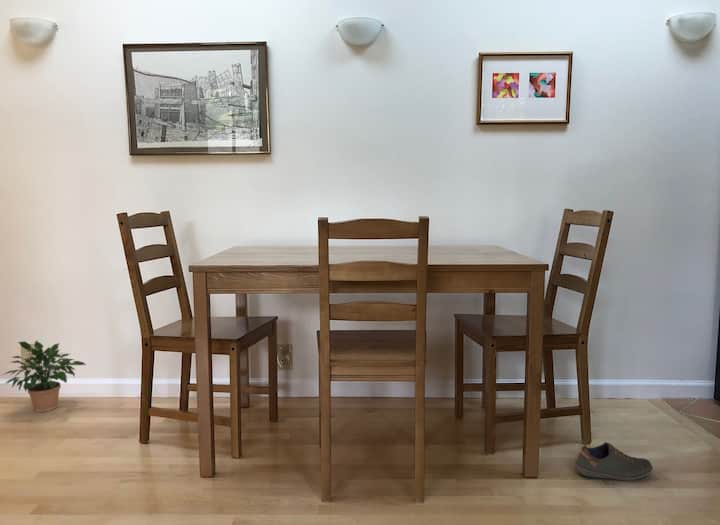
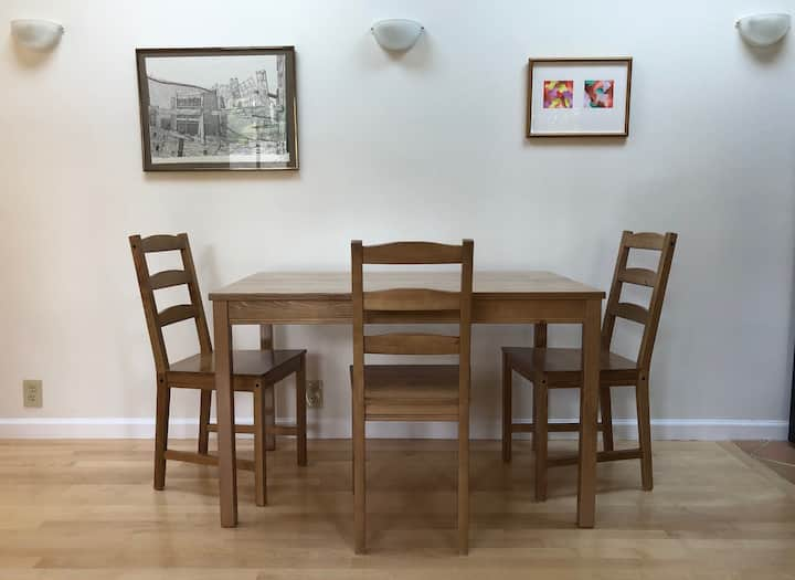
- shoe (614, 459)
- potted plant (48, 374)
